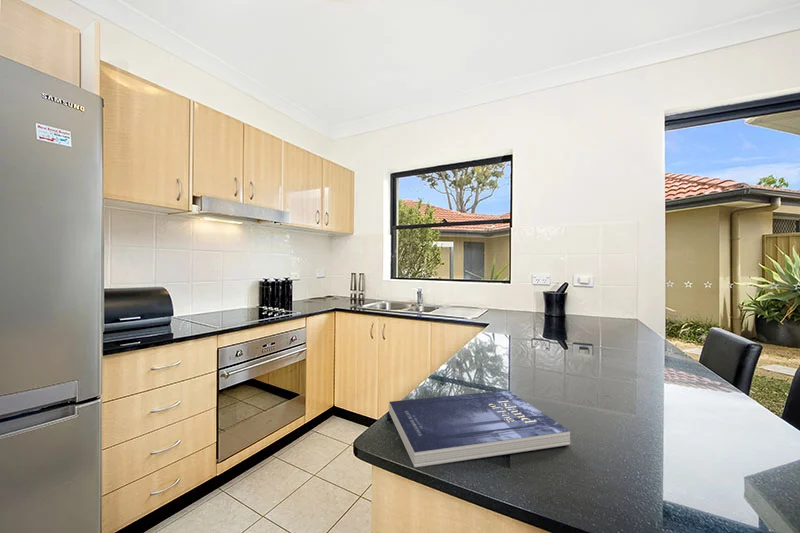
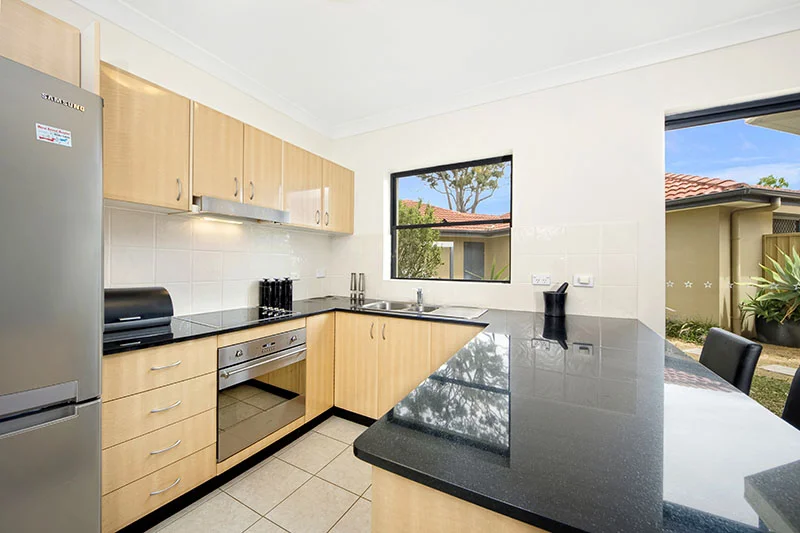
- book (470, 420)
